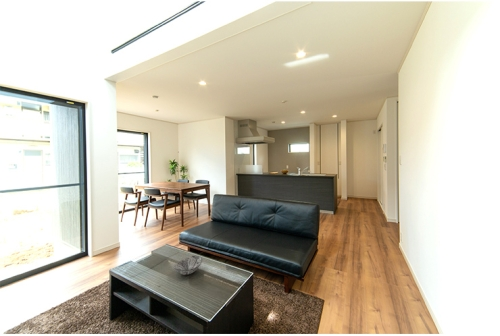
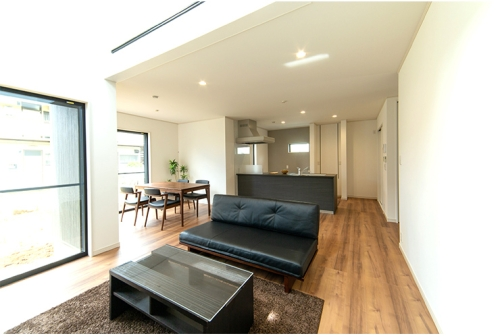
- decorative bowl (188, 266)
